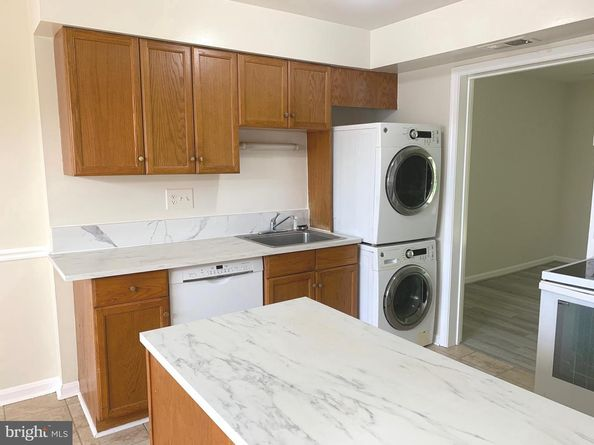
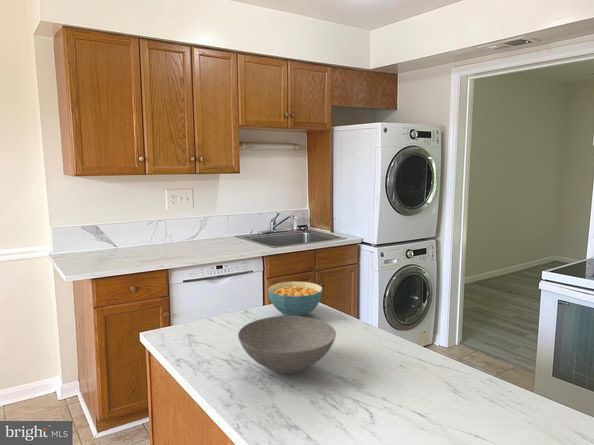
+ bowl (287, 349)
+ cereal bowl (295, 301)
